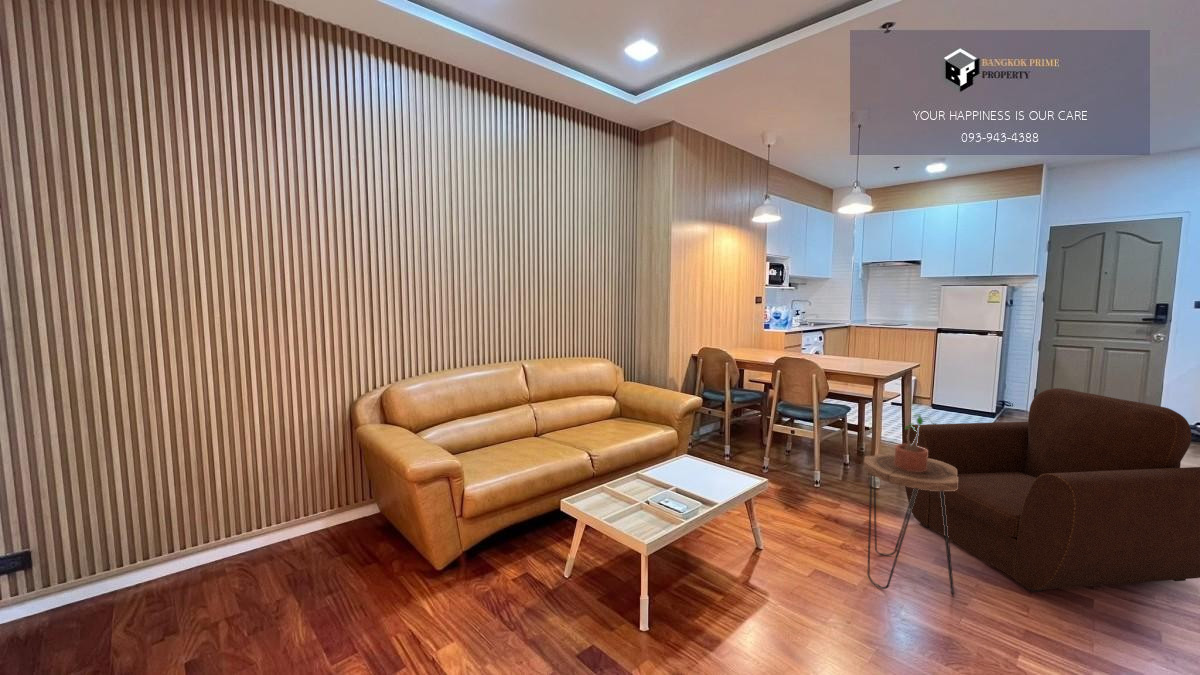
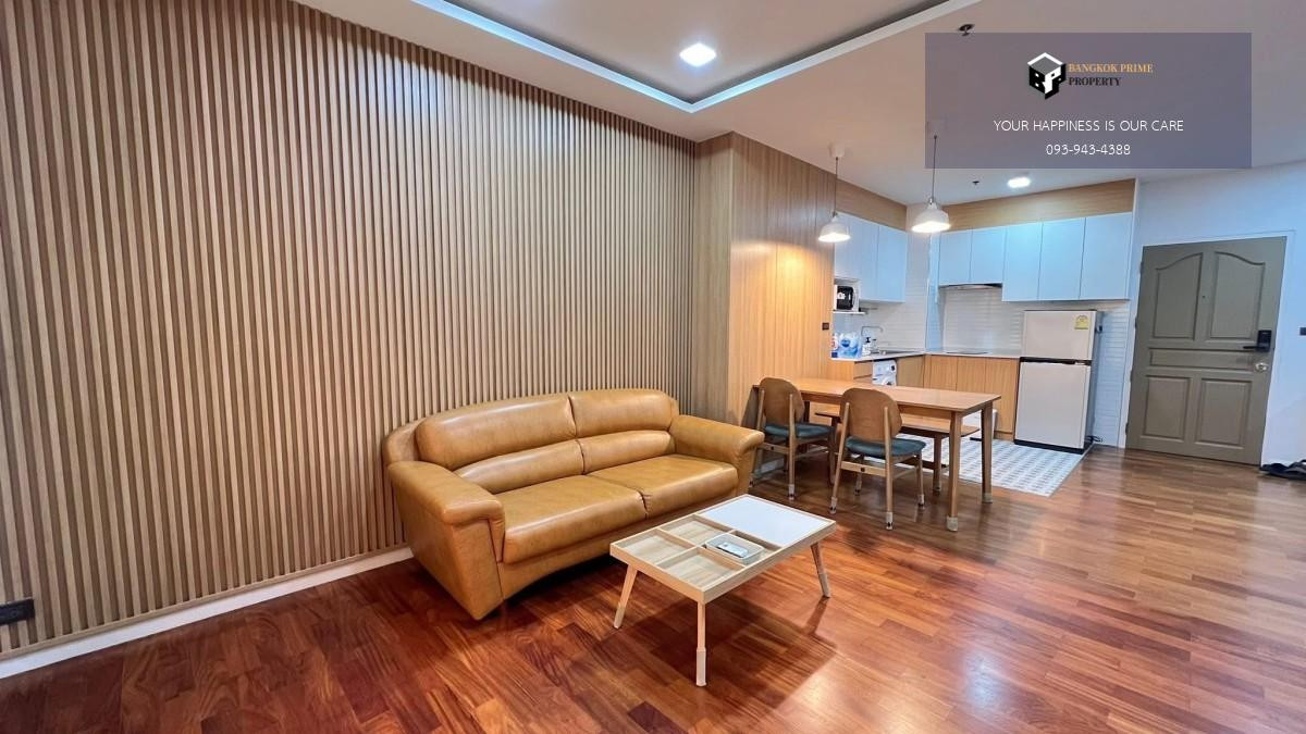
- armchair (1042, 474)
- potted plant (916, 441)
- side table (908, 521)
